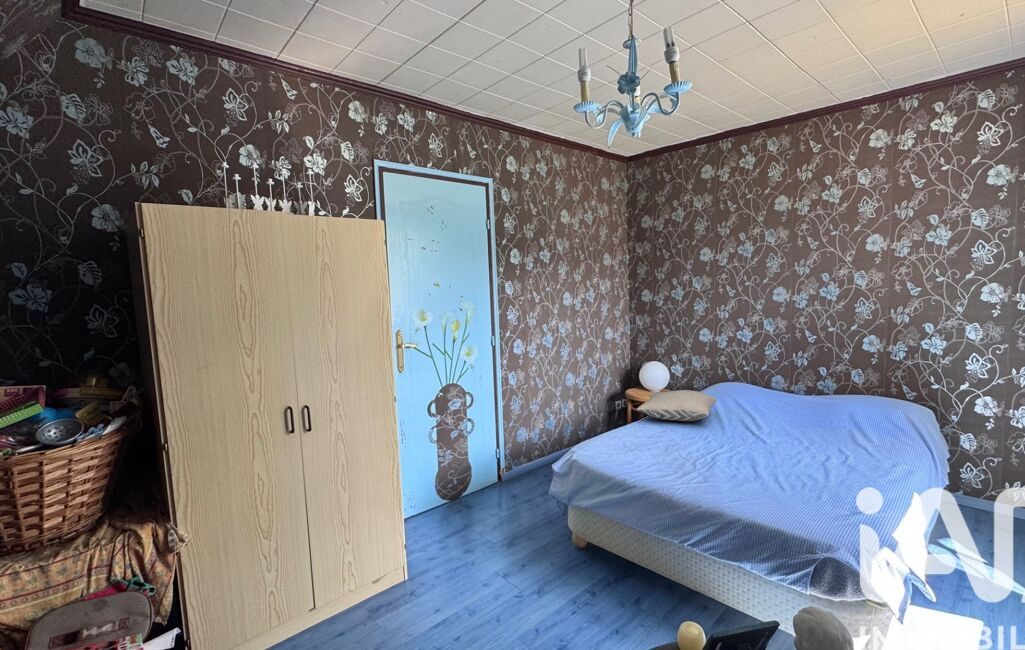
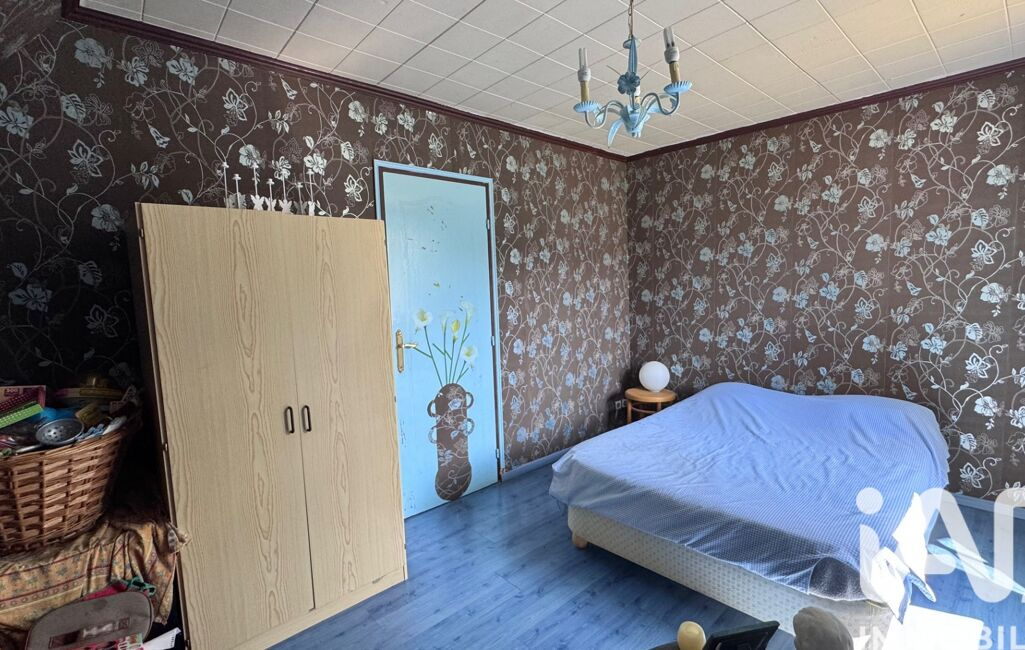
- pillow (677, 404)
